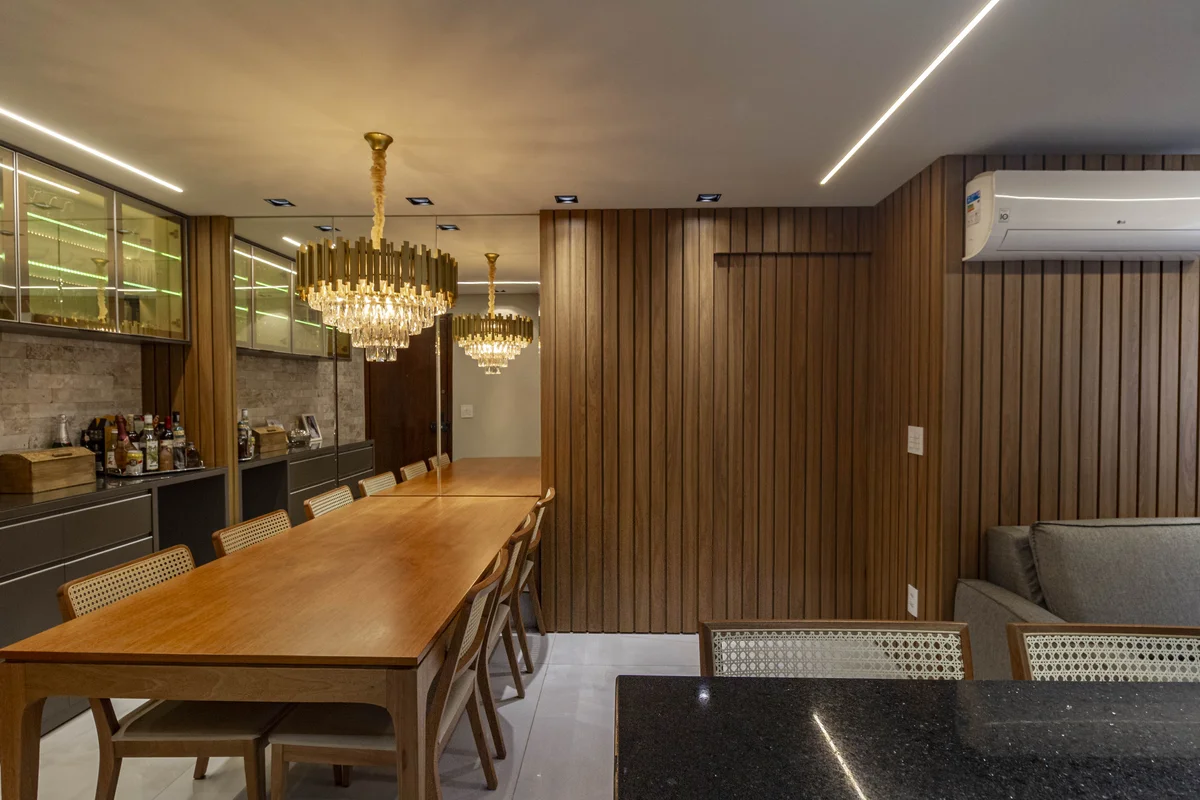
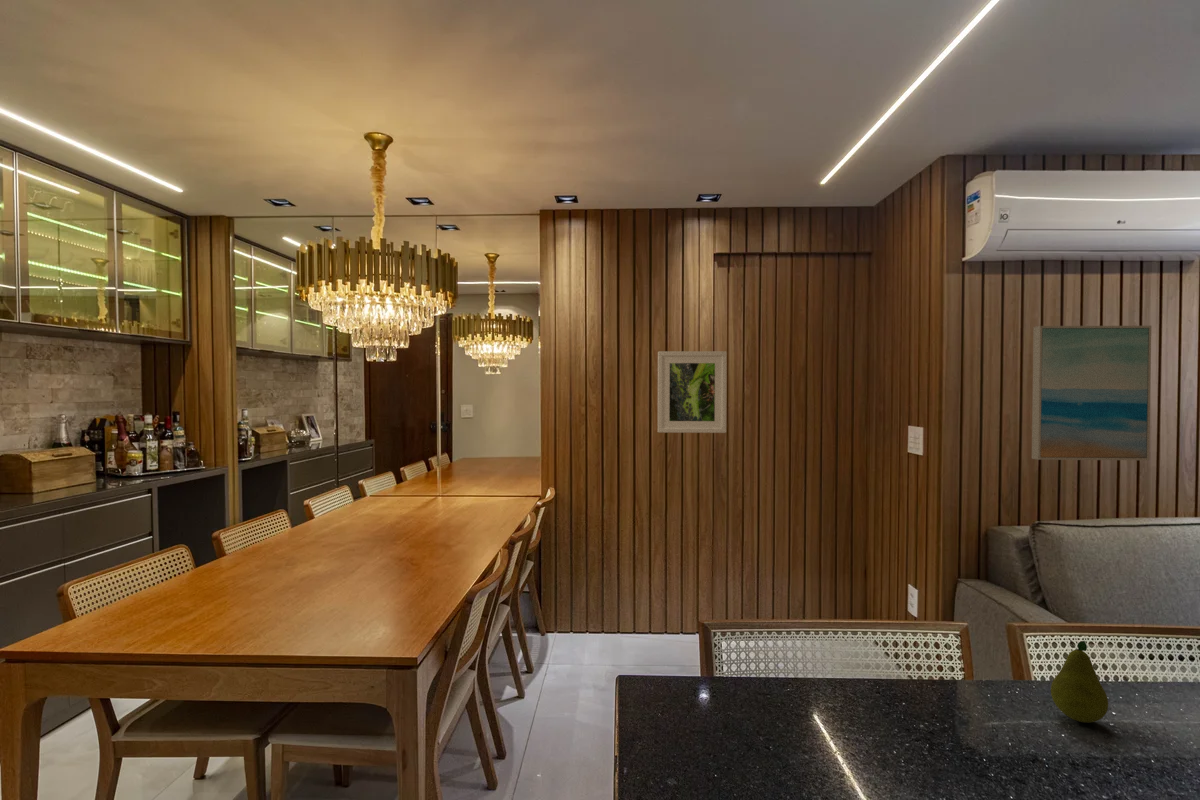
+ wall art (1090, 393)
+ fruit (1079, 679)
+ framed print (691, 392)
